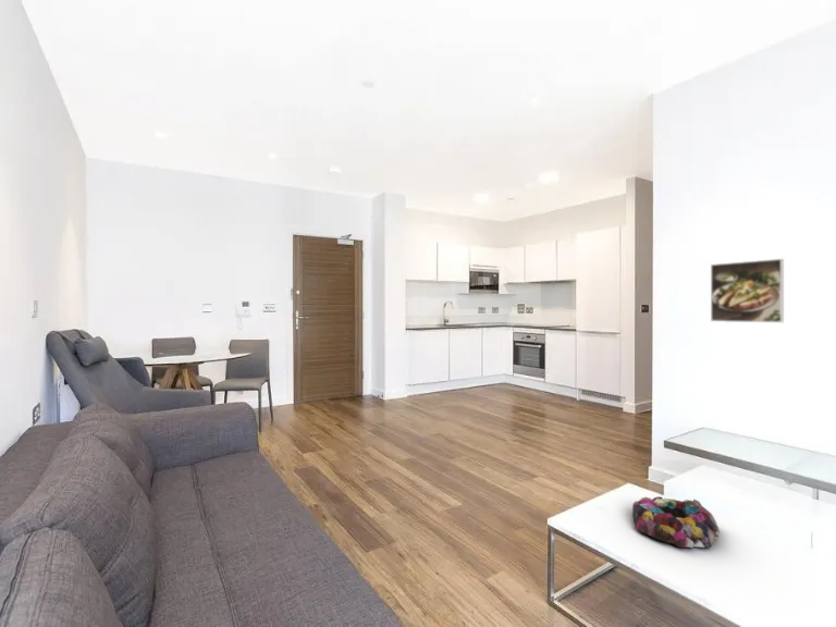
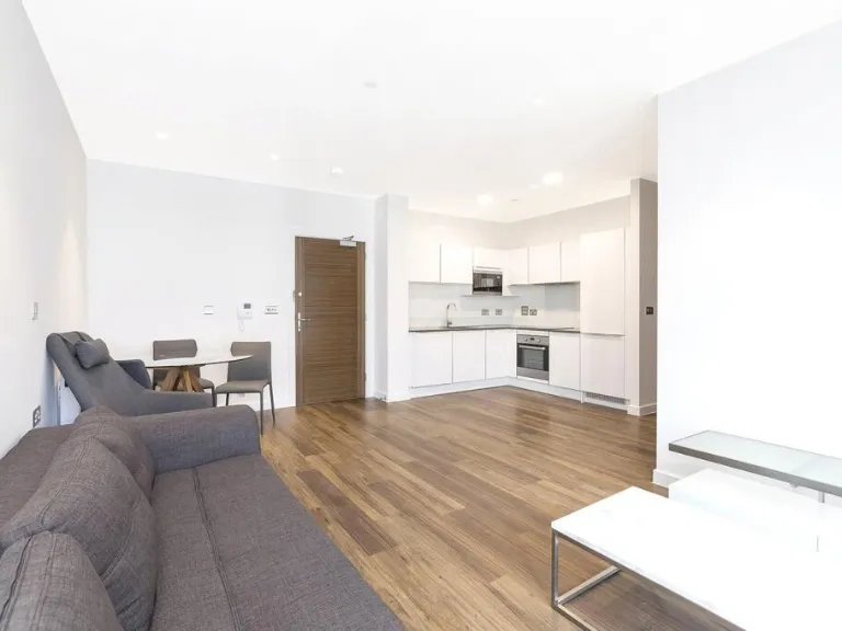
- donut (673, 515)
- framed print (745, 292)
